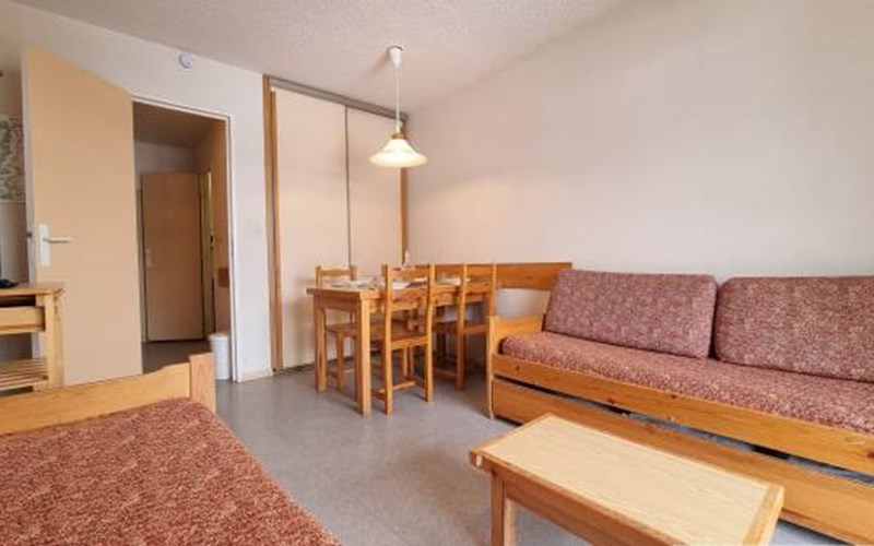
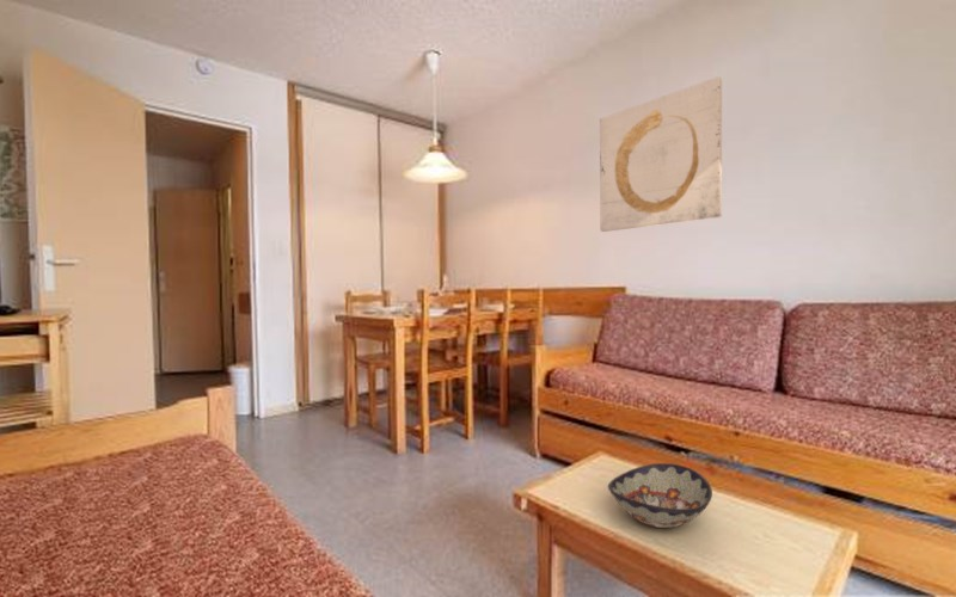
+ wall art (654, 162)
+ decorative bowl (658, 499)
